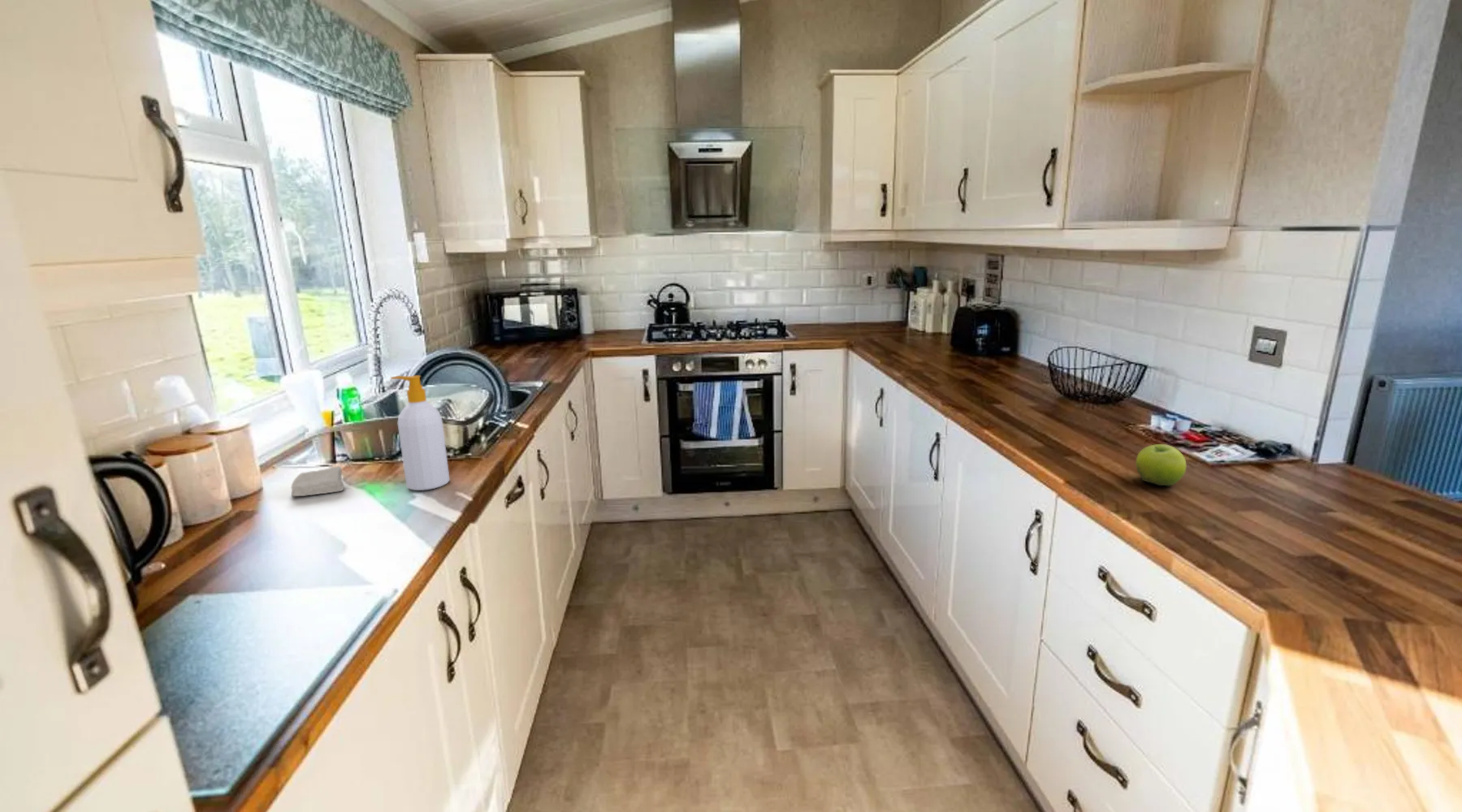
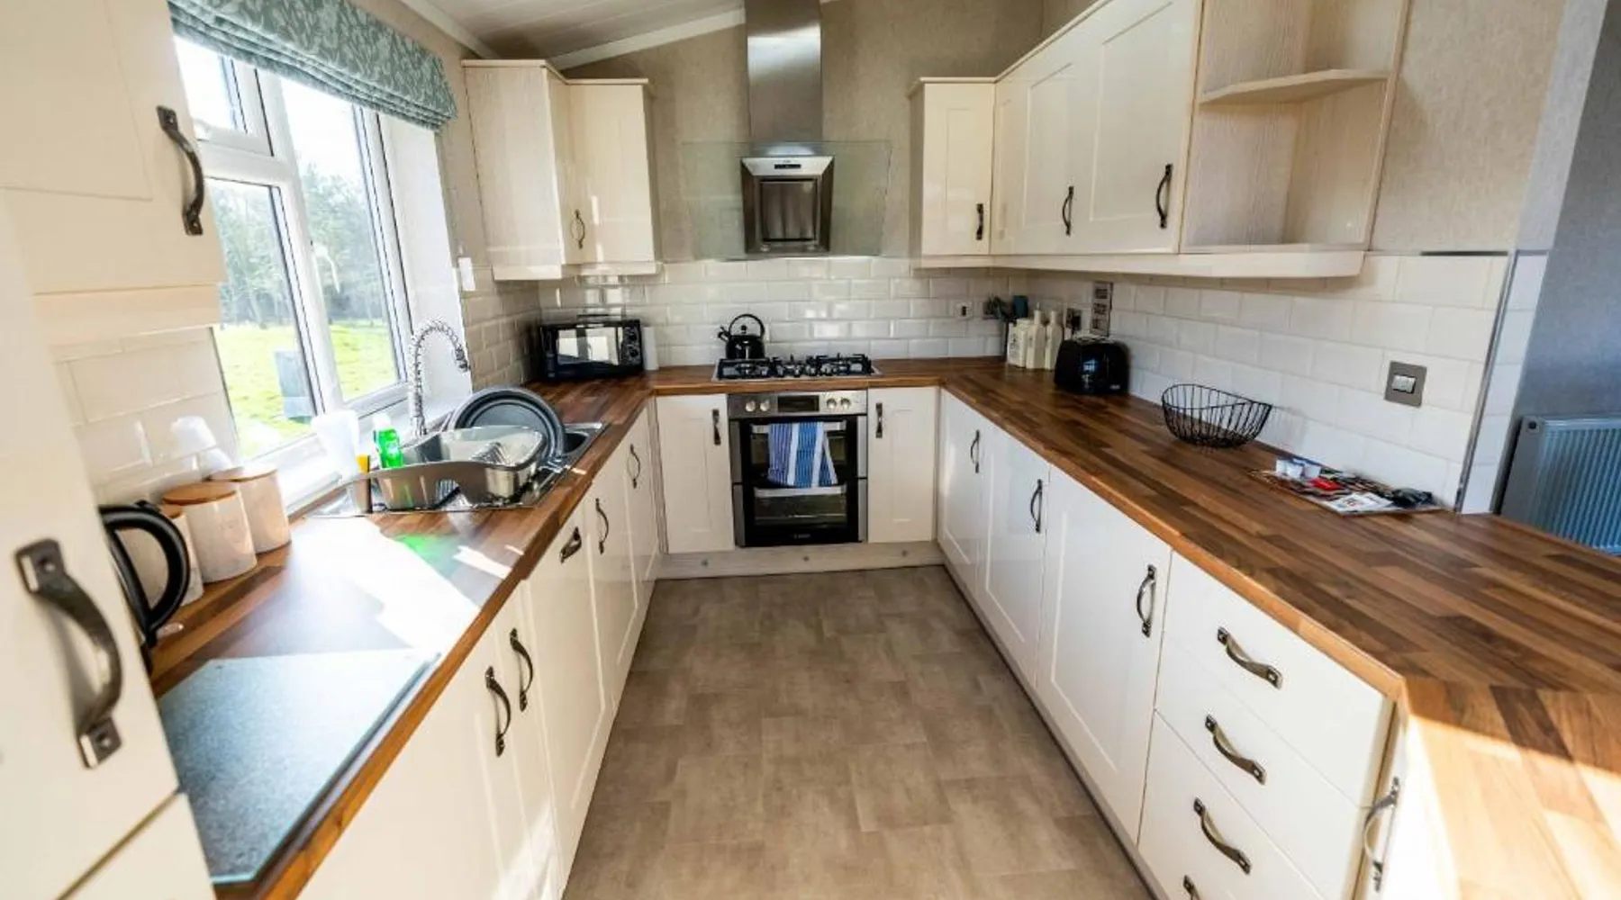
- fruit (1160, 464)
- soap bottle (419, 430)
- soap bar (317, 482)
